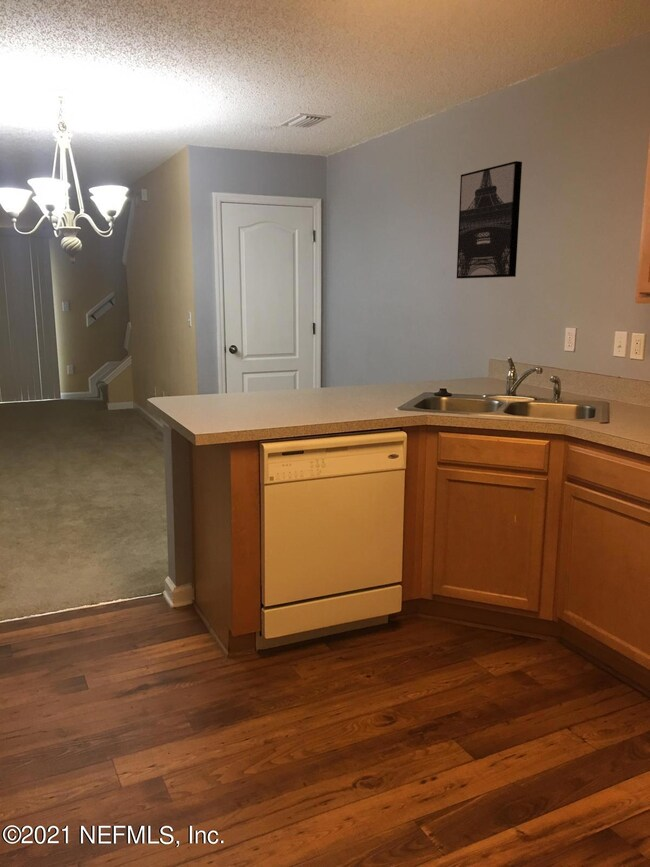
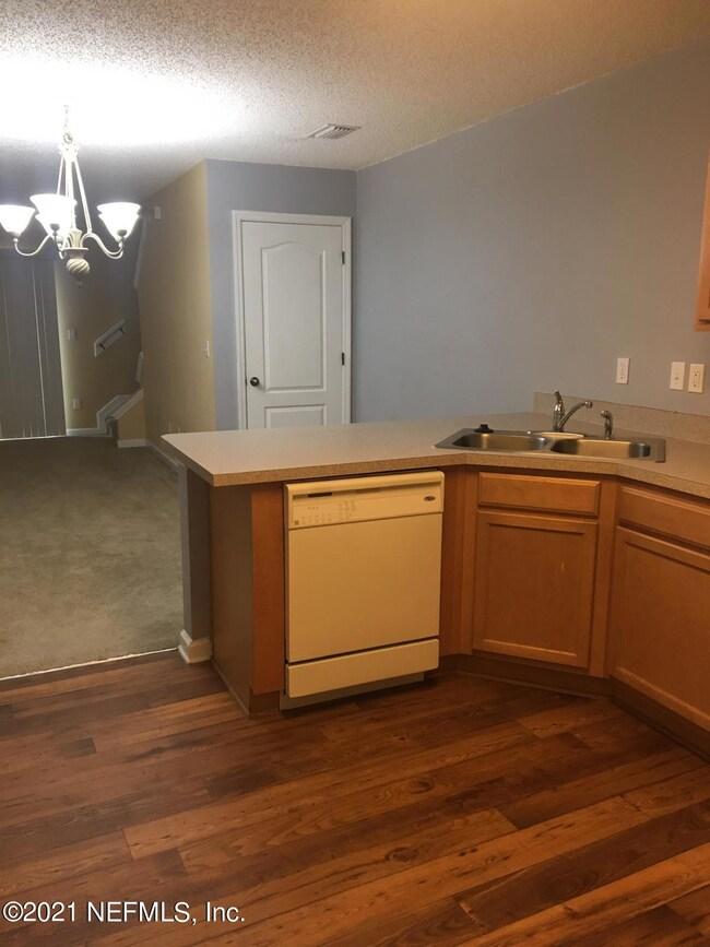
- wall art (487, 223)
